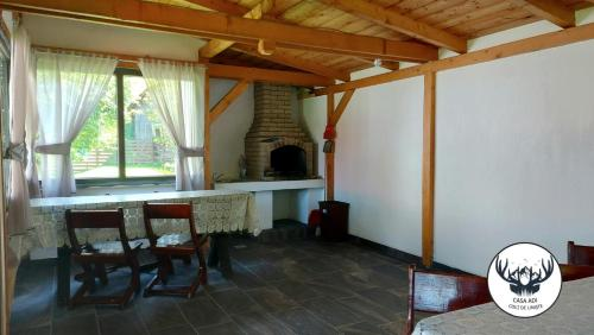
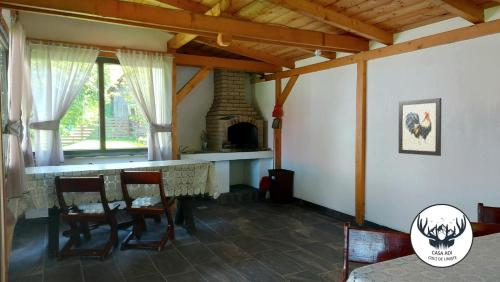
+ wall art (418, 127)
